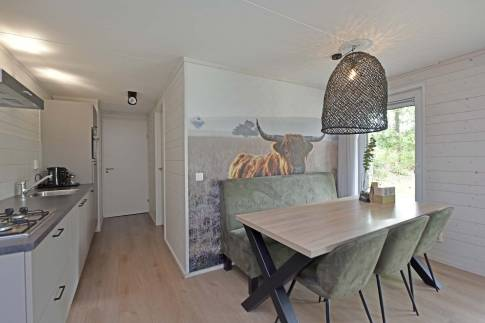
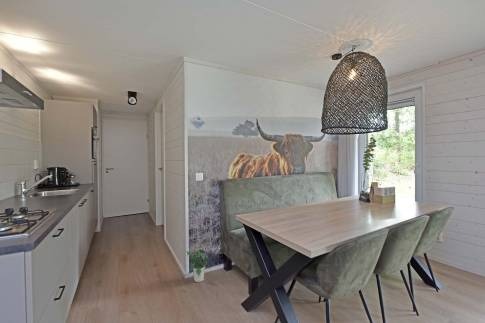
+ potted plant (198, 265)
